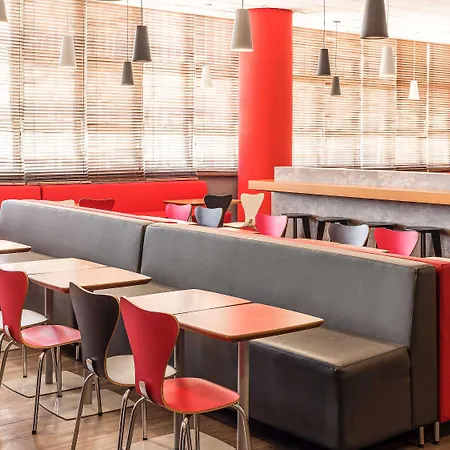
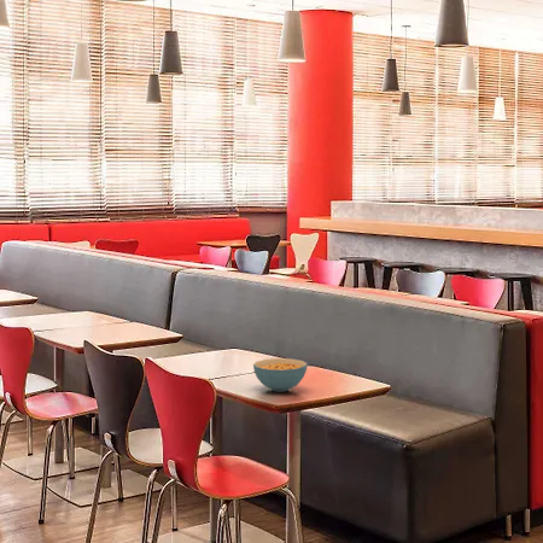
+ cereal bowl (280, 376)
